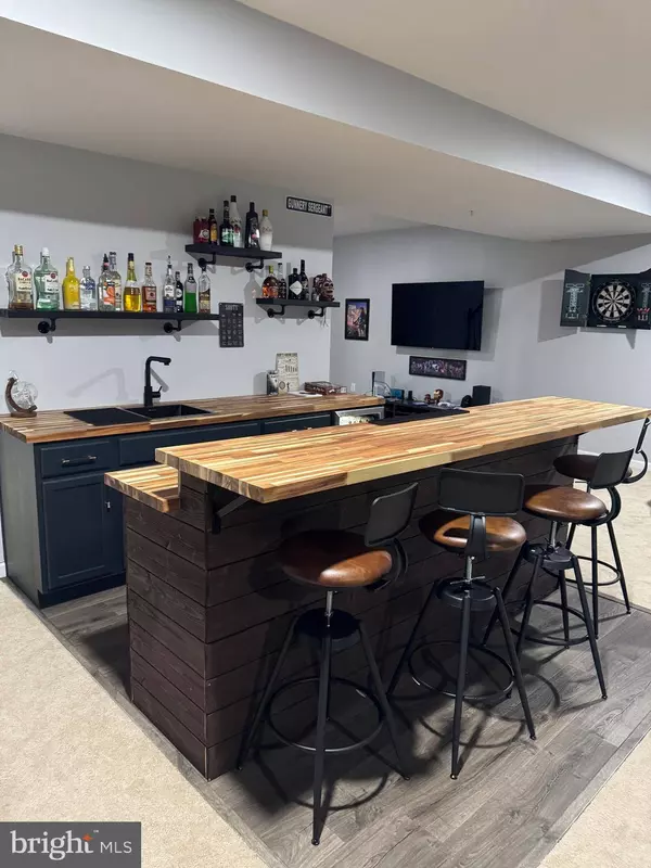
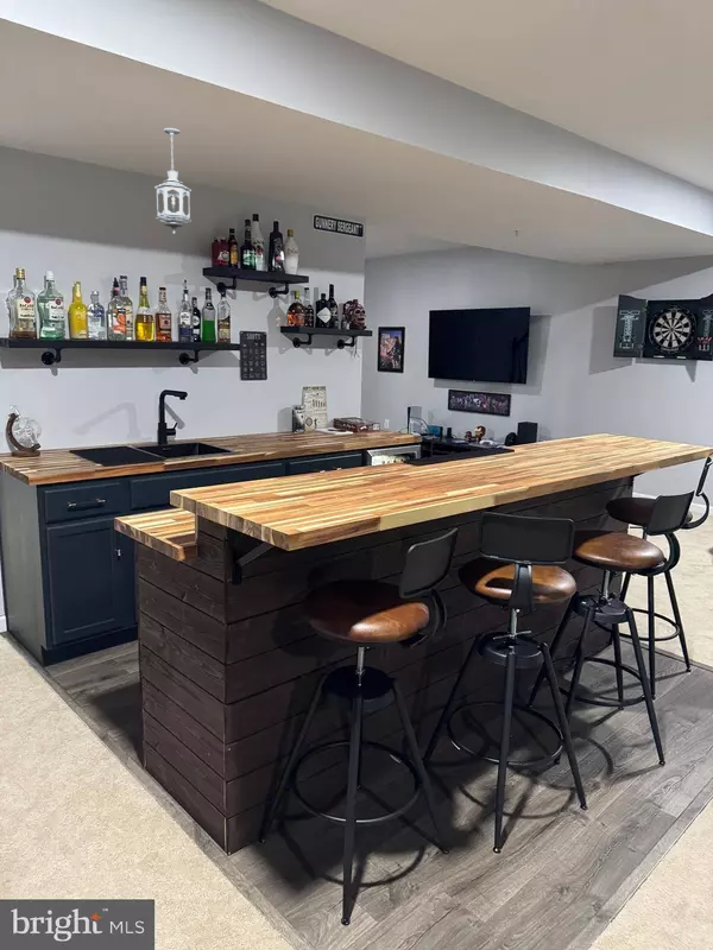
+ hanging lantern (172, 182)
